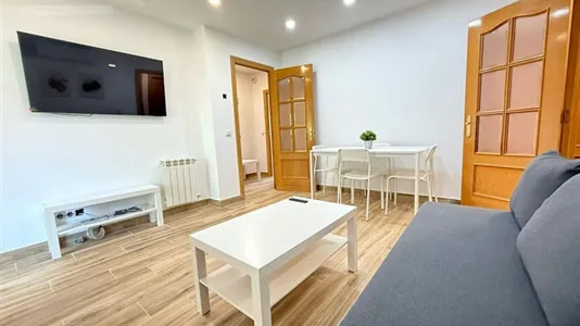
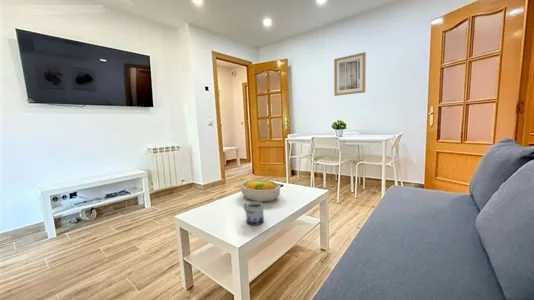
+ fruit bowl (260, 188)
+ mug (253, 212)
+ wall art (349, 75)
